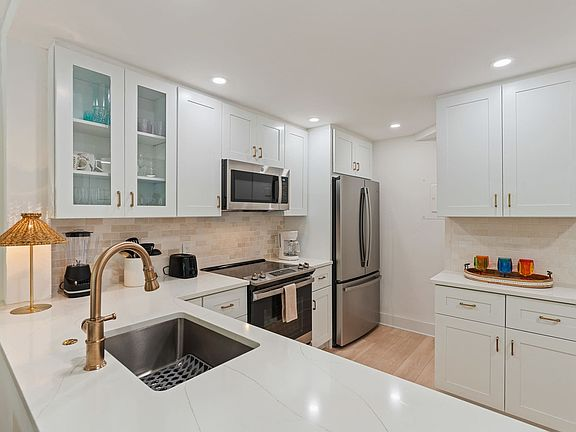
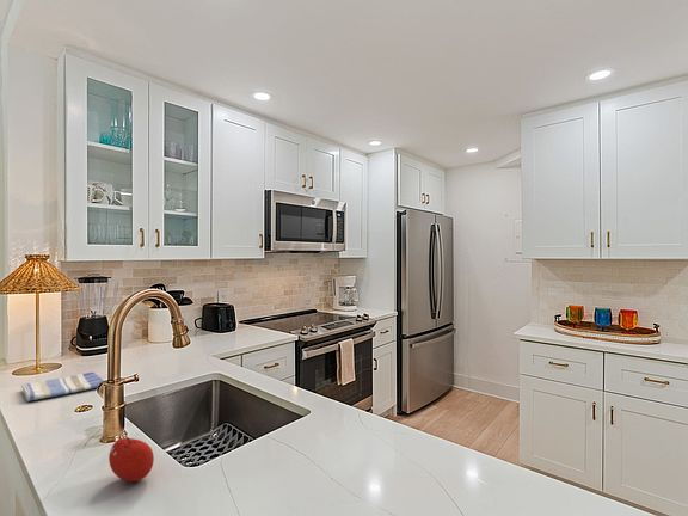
+ fruit (131, 456)
+ dish towel (63, 385)
